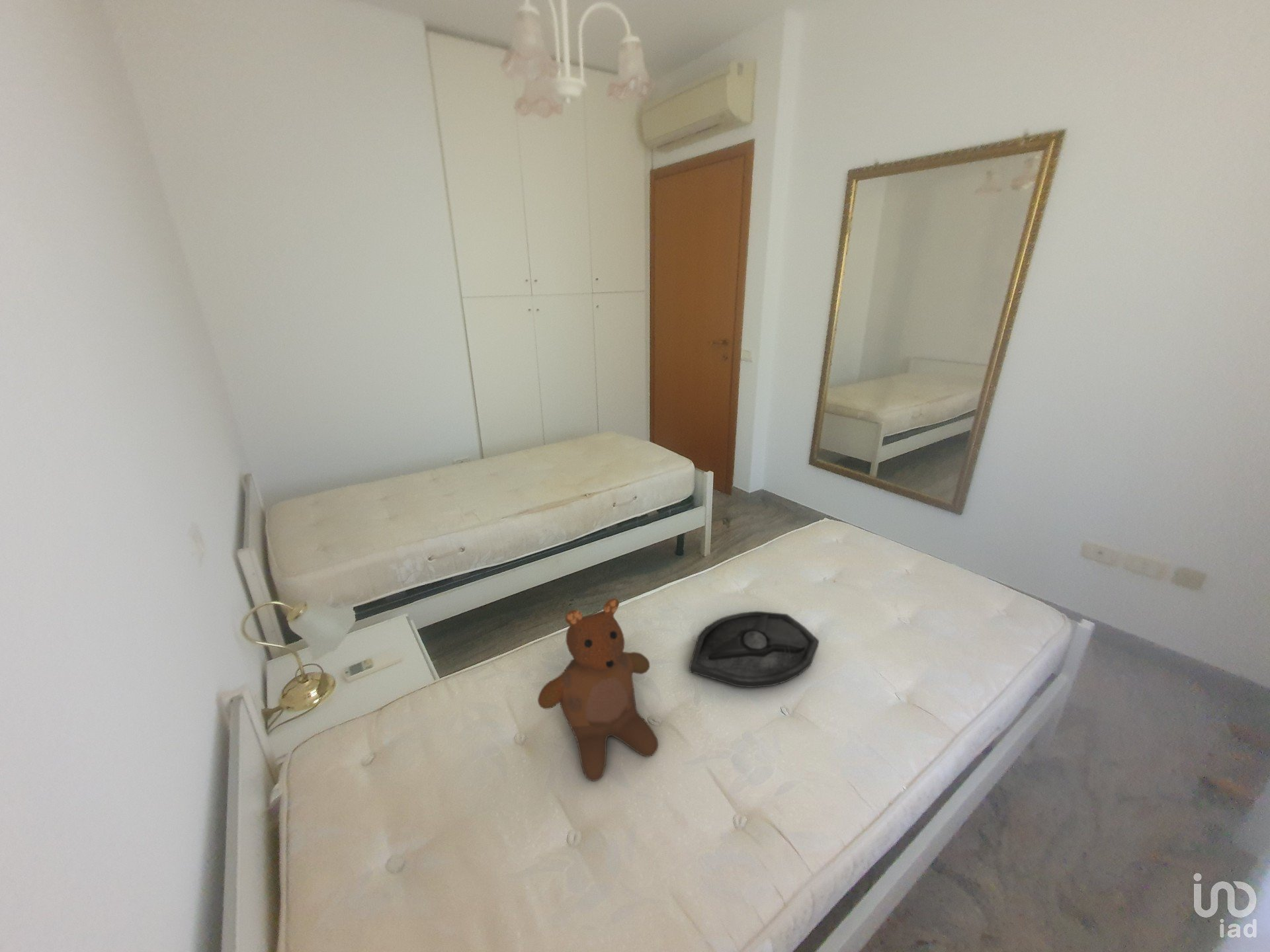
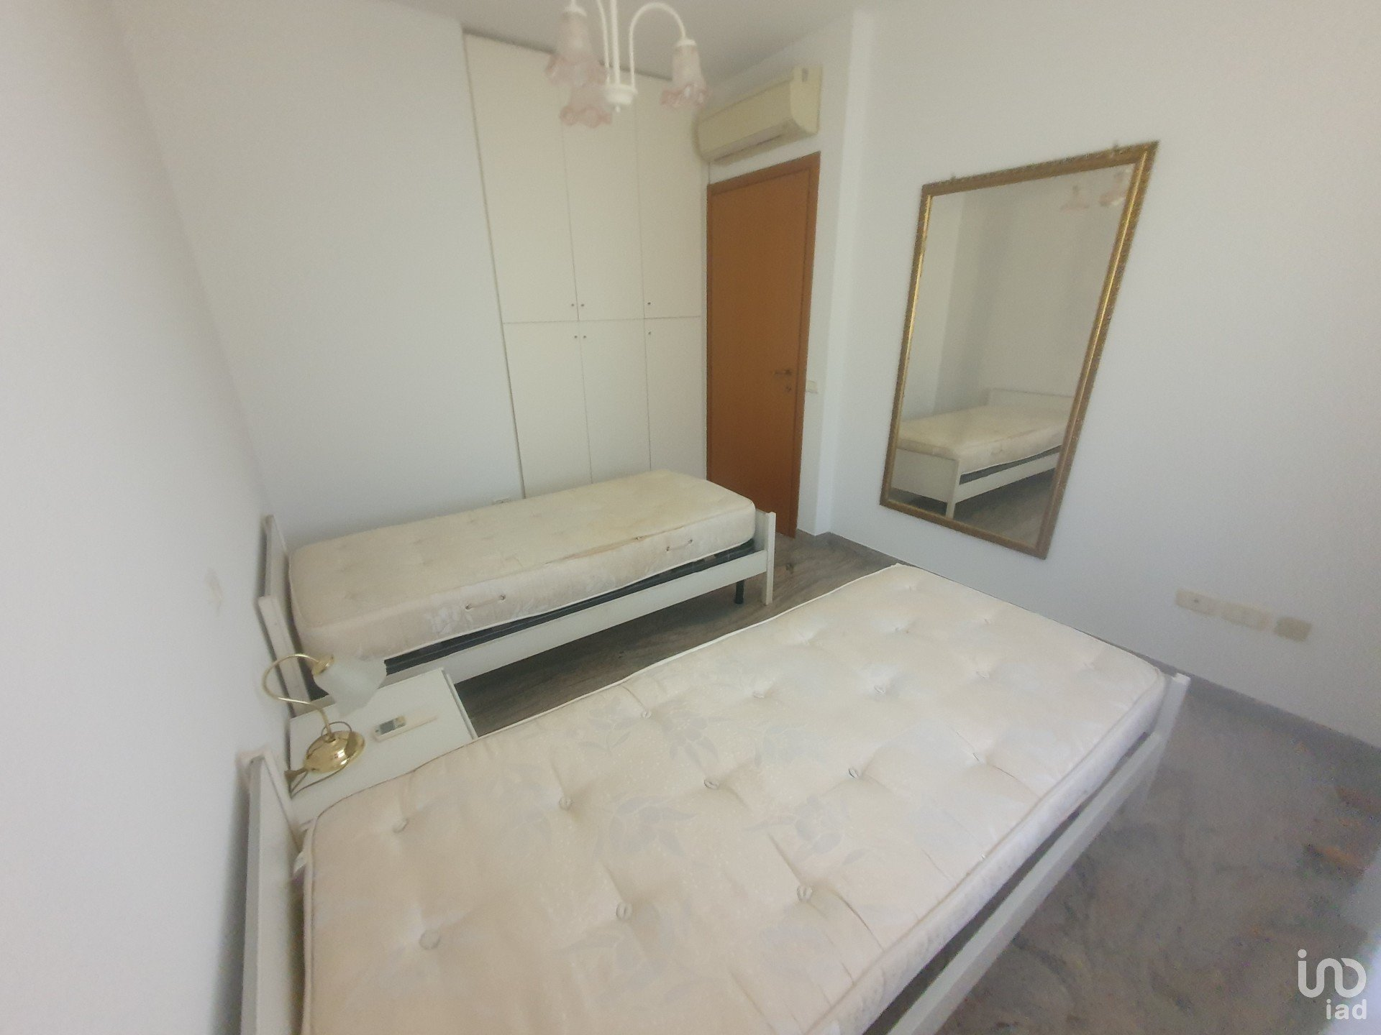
- tray (749, 647)
- teddy bear (604, 680)
